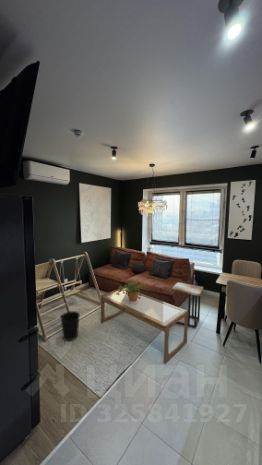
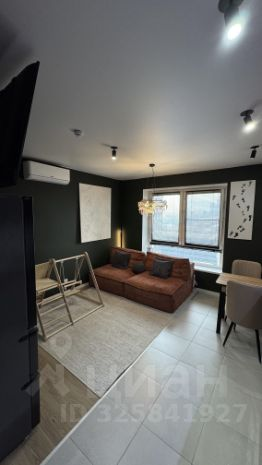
- side table (188, 304)
- coffee table (140, 317)
- potted plant (131, 290)
- wastebasket (70, 326)
